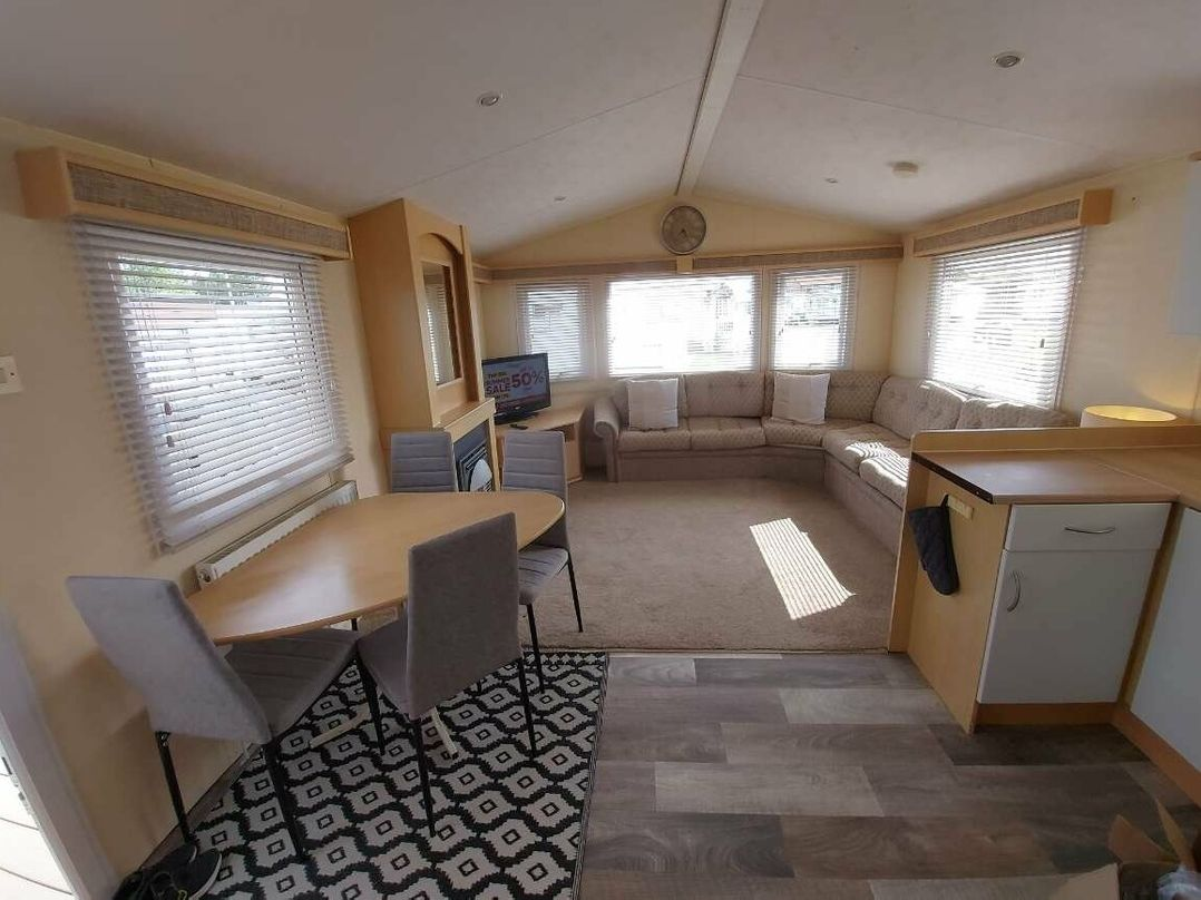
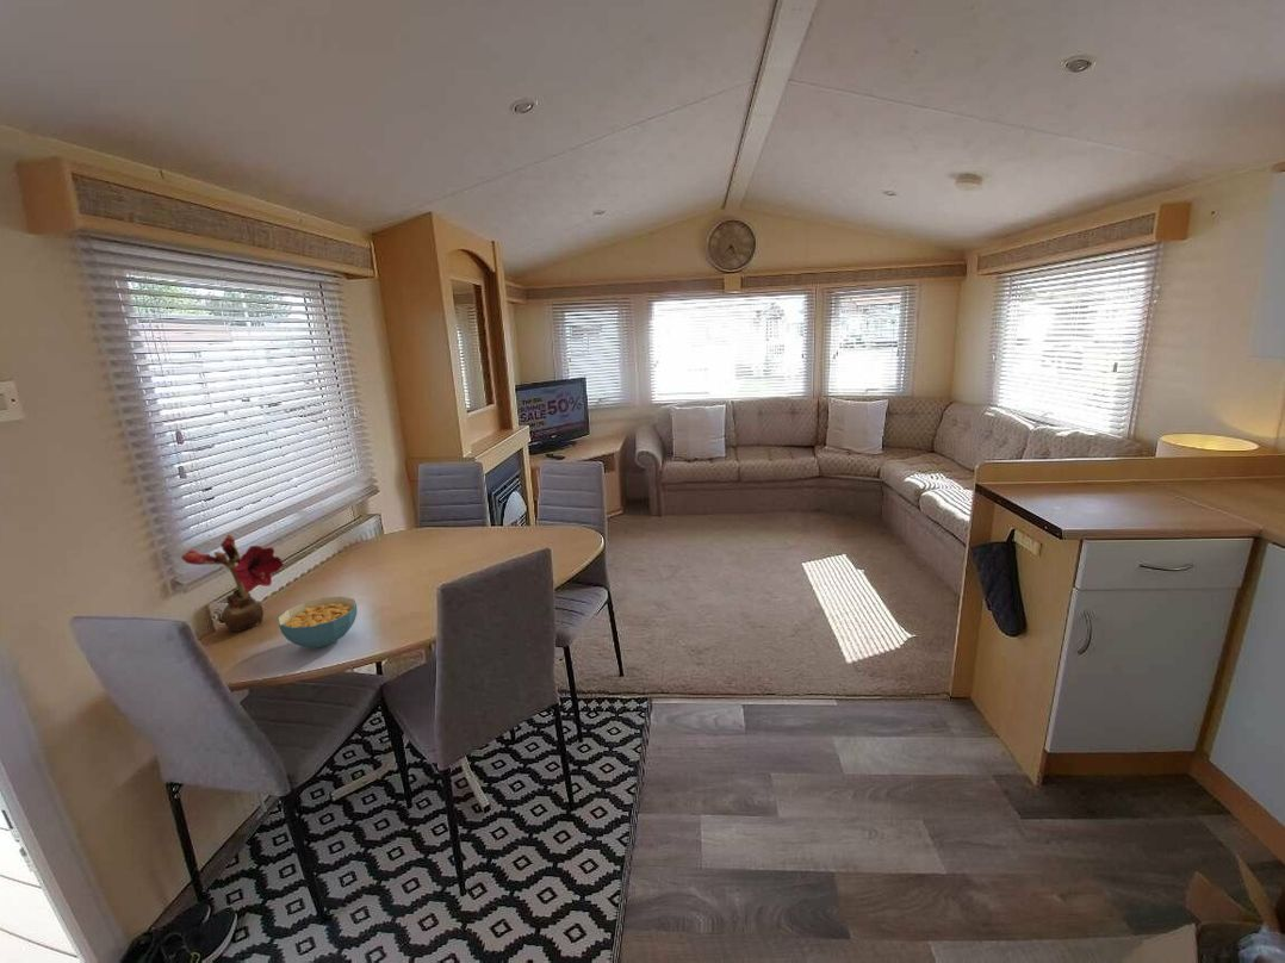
+ flower (241, 584)
+ cereal bowl (321, 627)
